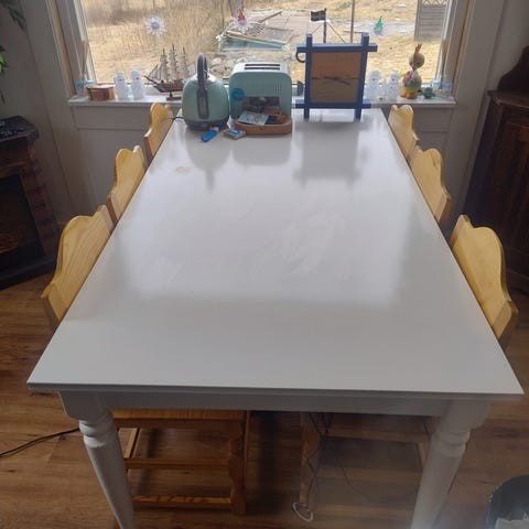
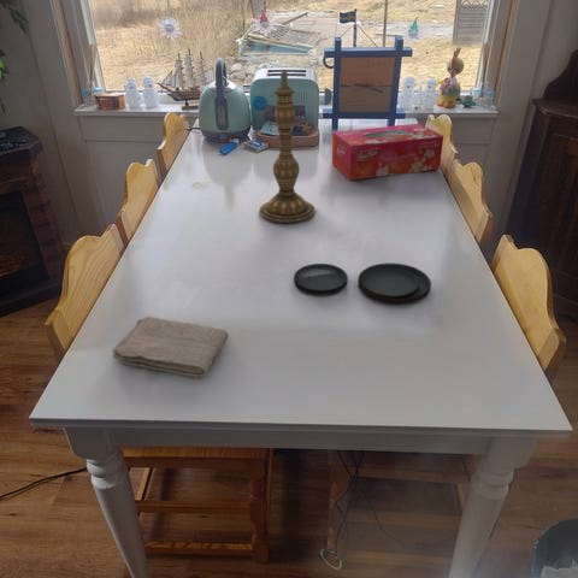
+ candlestick (285, 144)
+ washcloth (171, 343)
+ tissue box (385, 149)
+ plate (361, 283)
